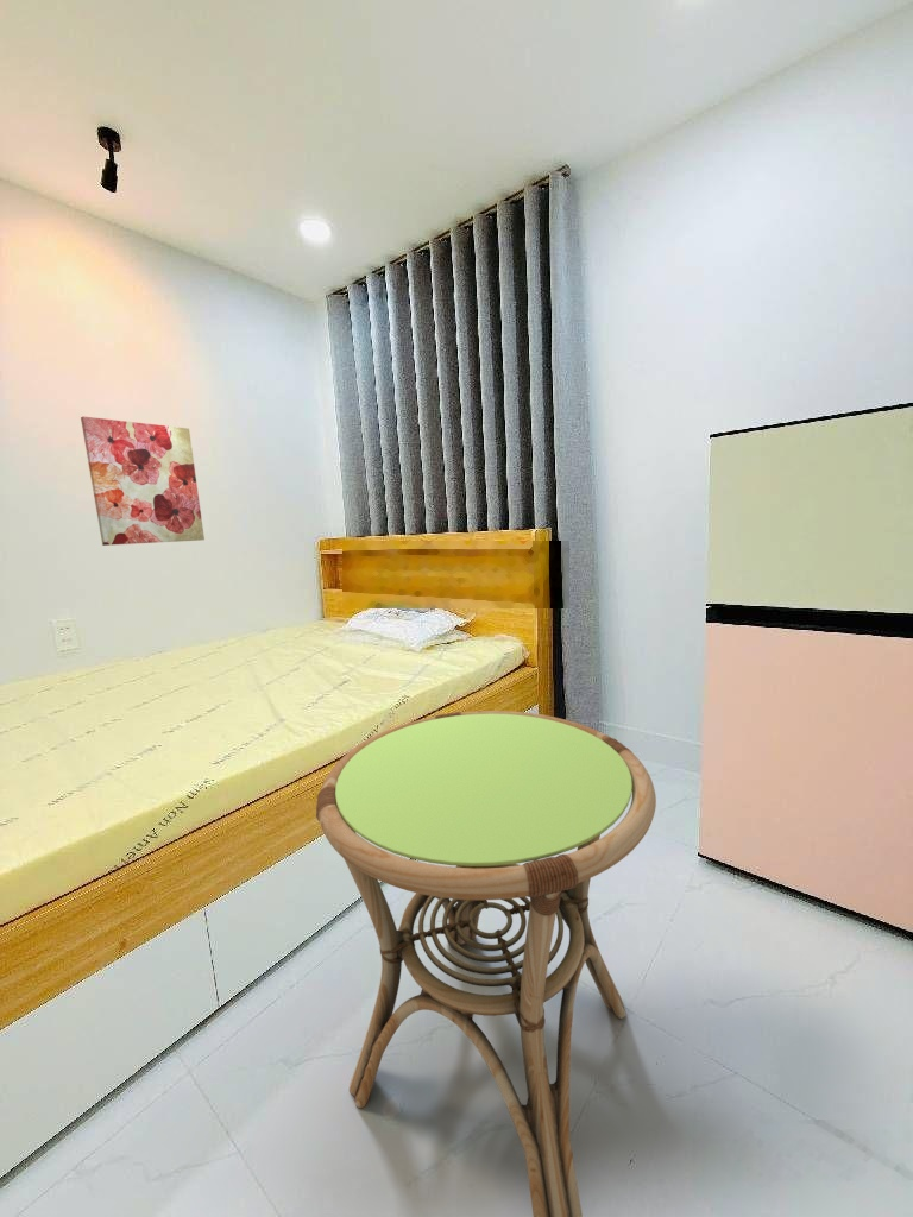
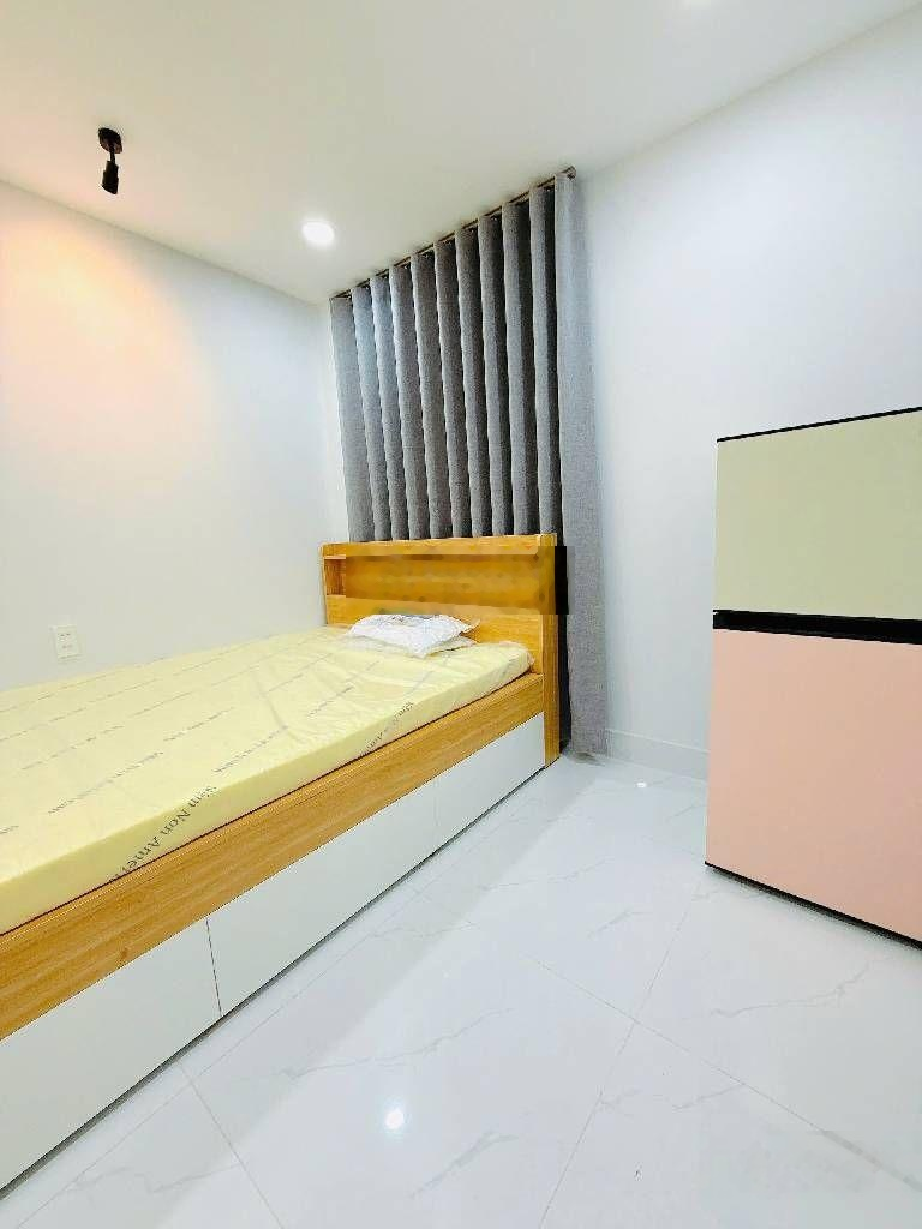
- wall art (147, 484)
- side table (489, 907)
